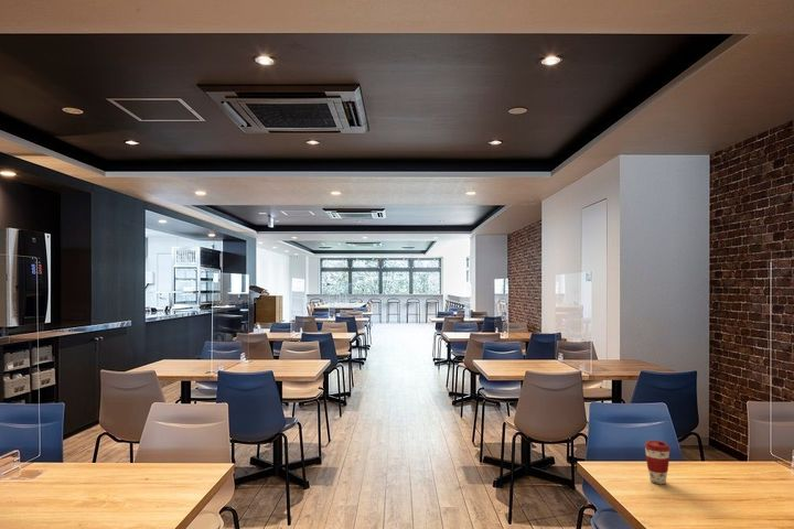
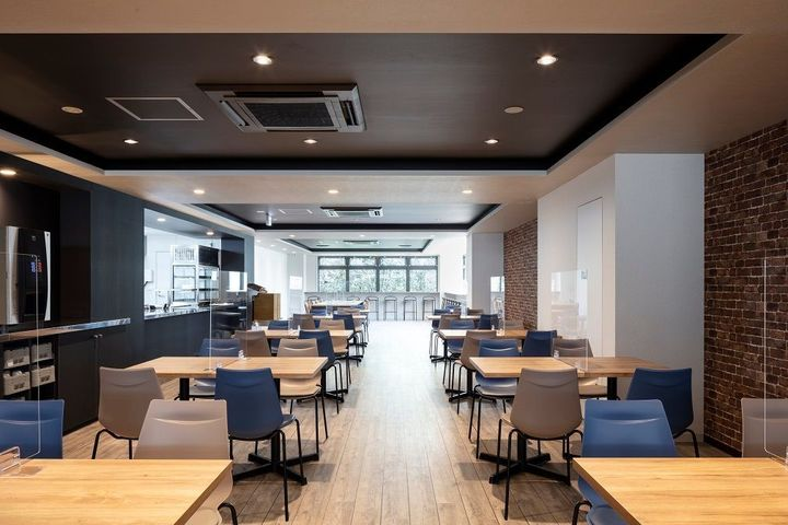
- coffee cup (657, 462)
